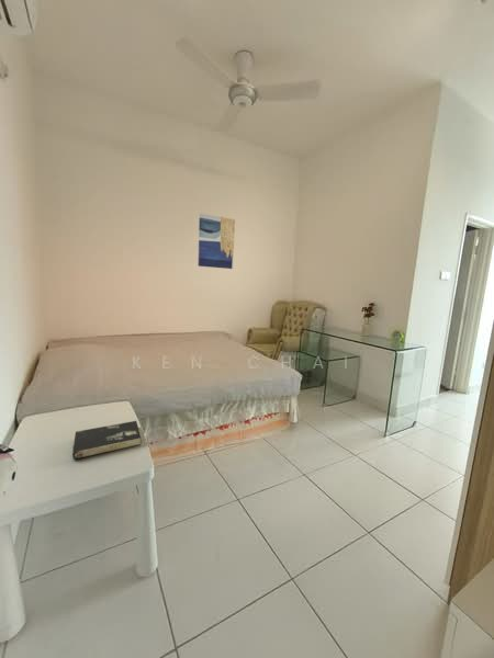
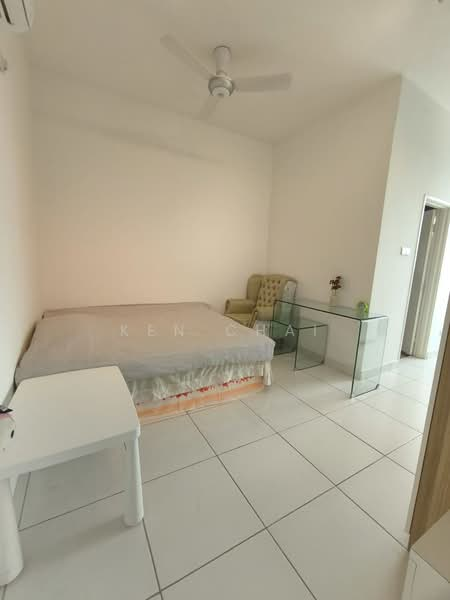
- book (108, 438)
- wall art (216, 242)
